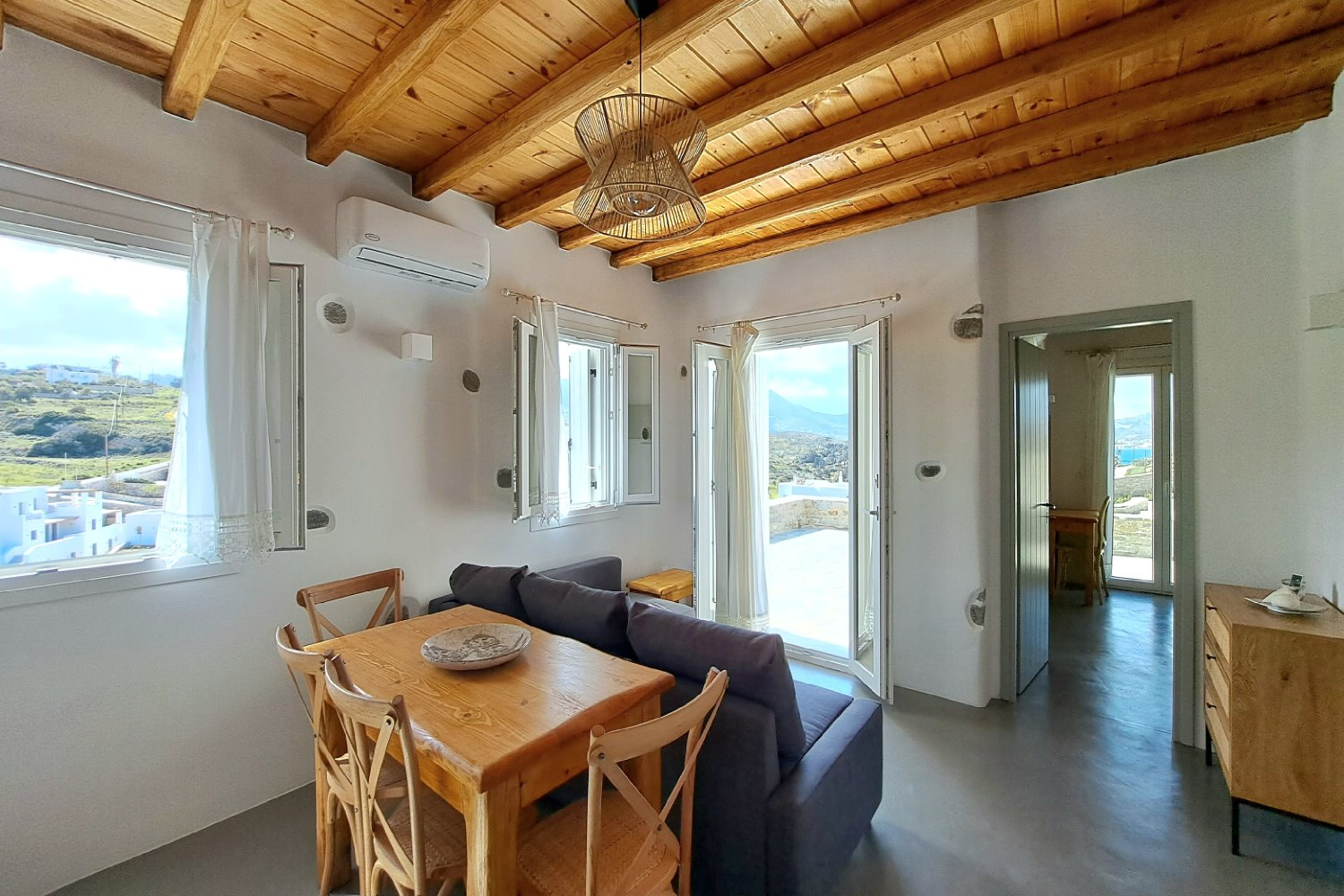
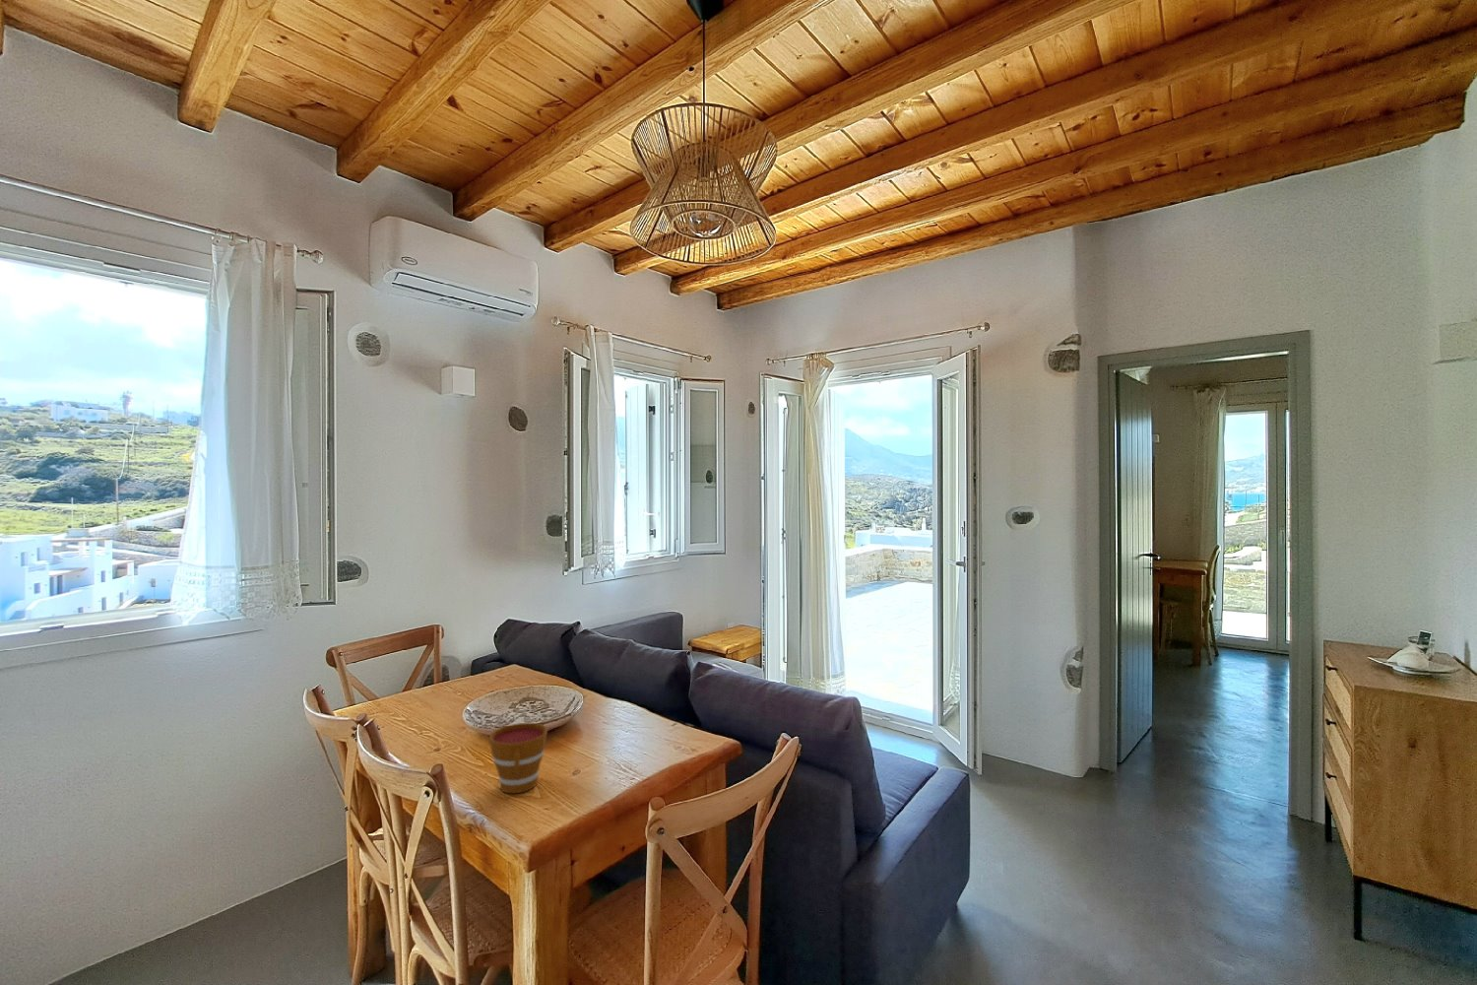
+ cup (519, 761)
